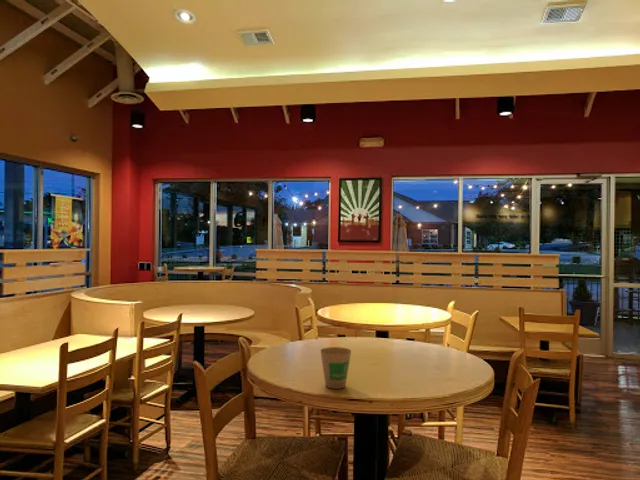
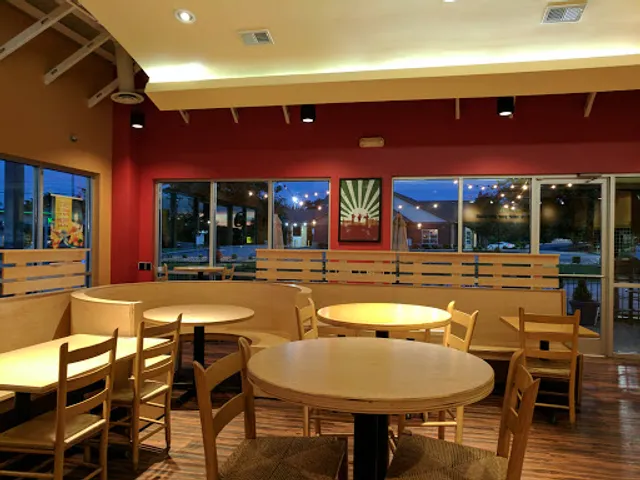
- paper cup (335, 368)
